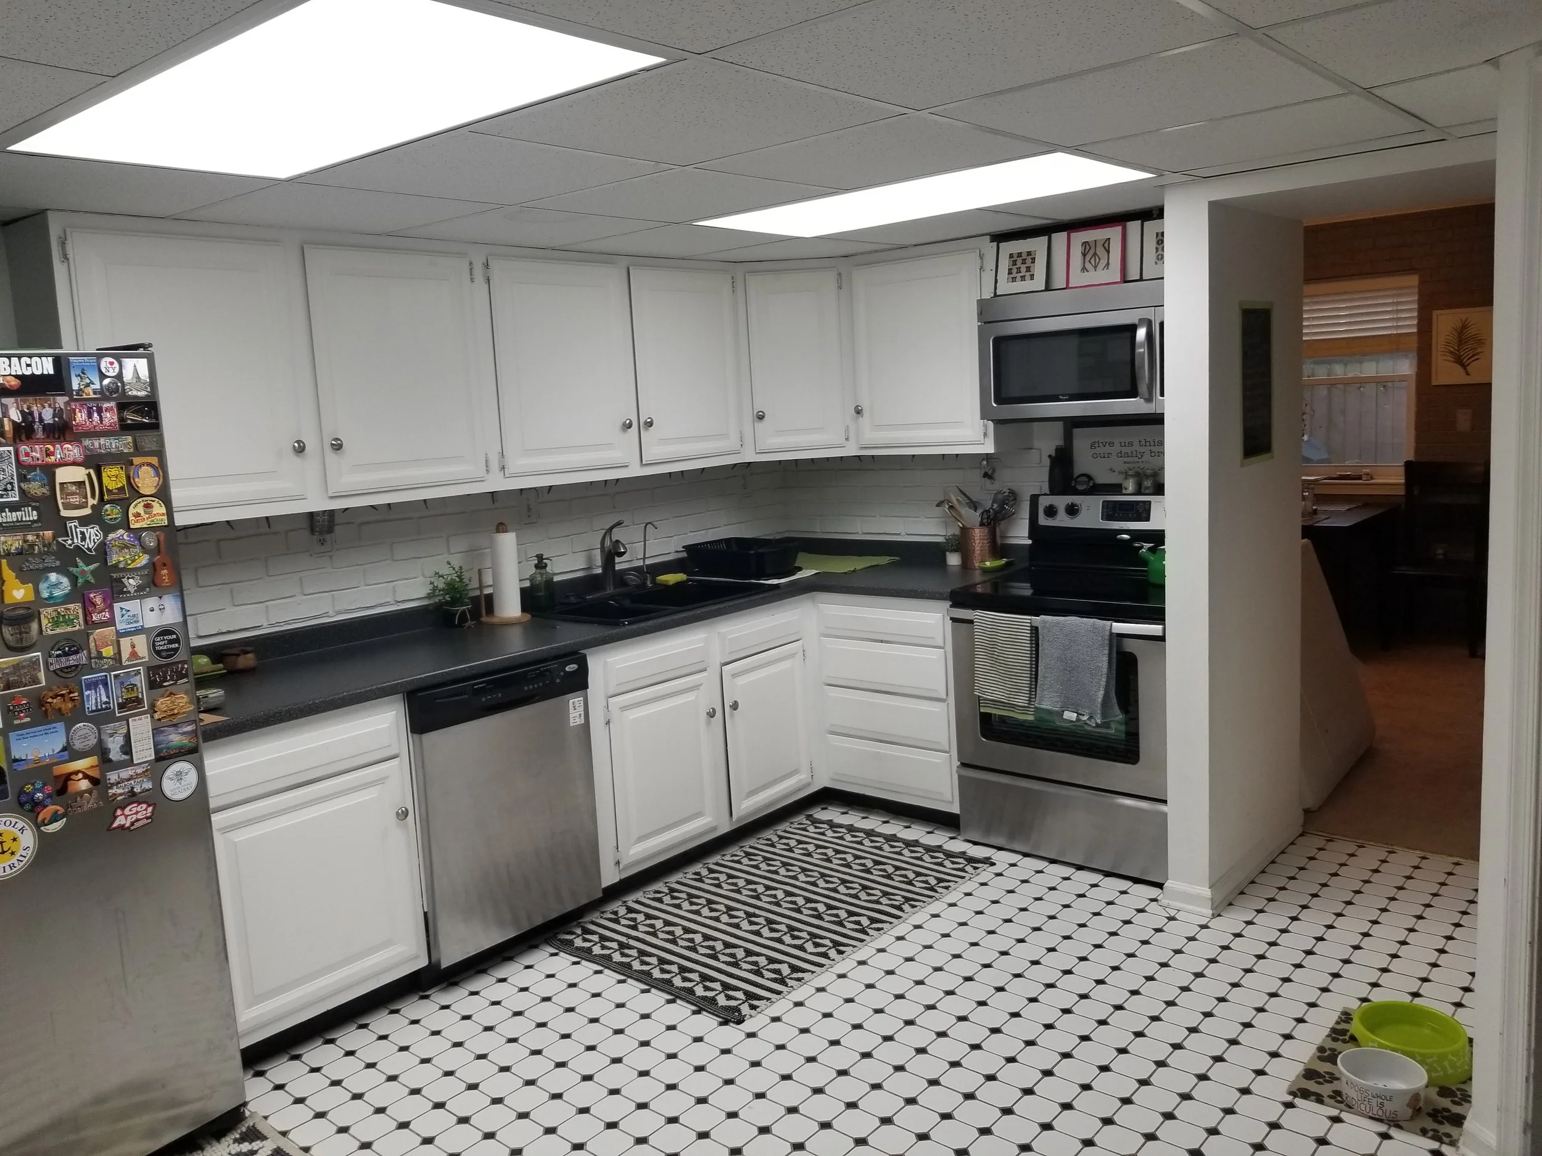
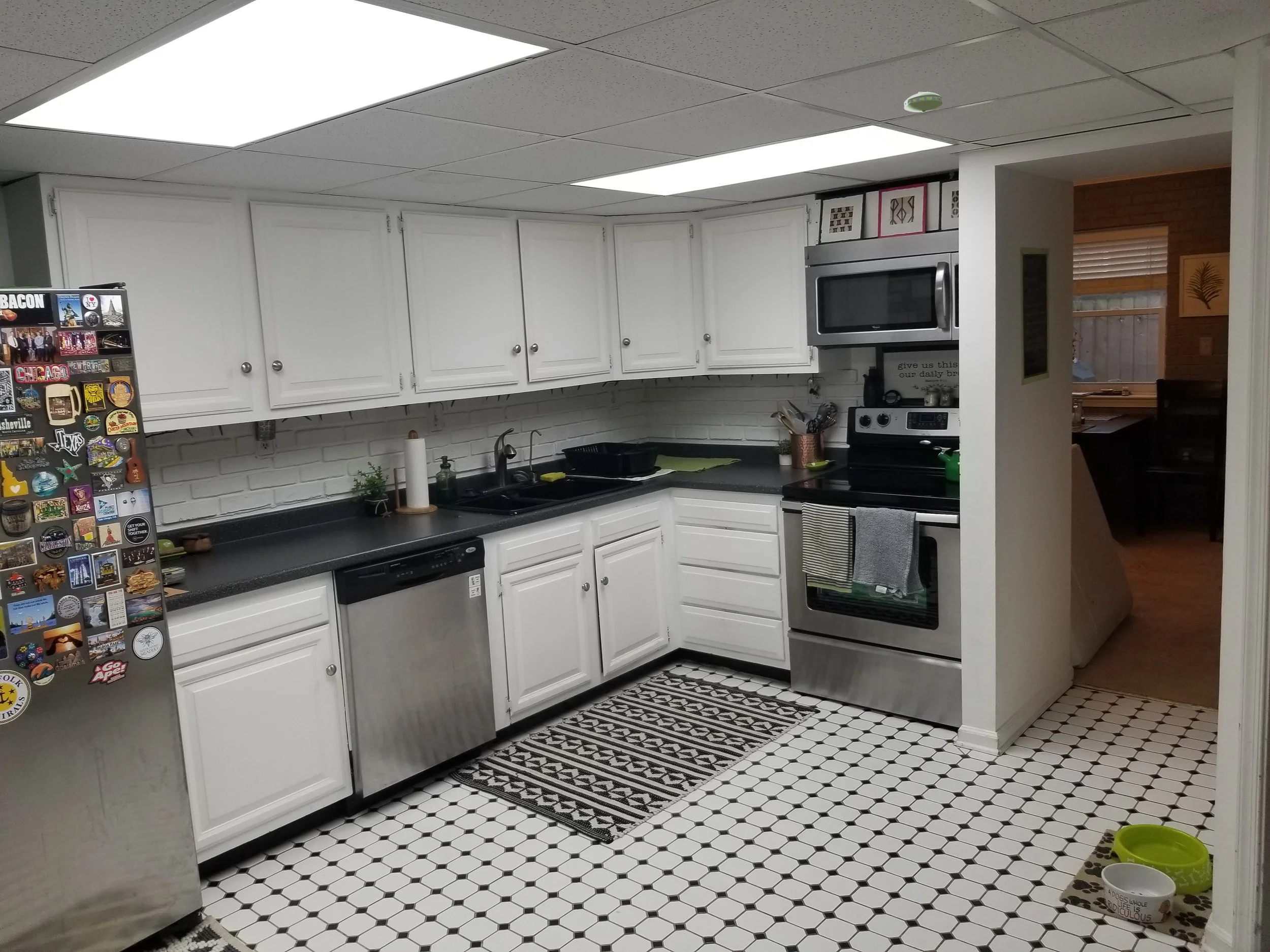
+ smoke detector (923, 102)
